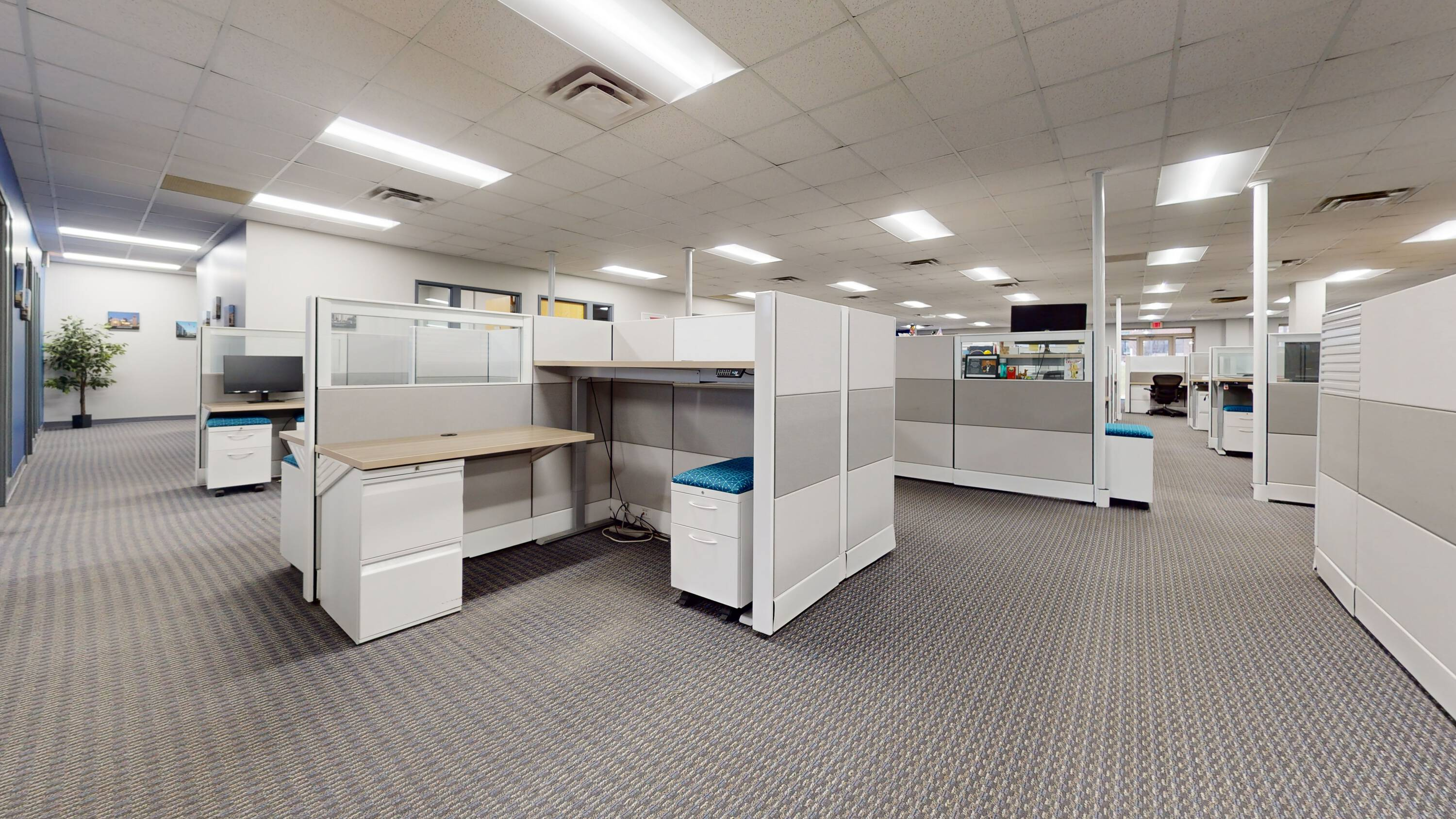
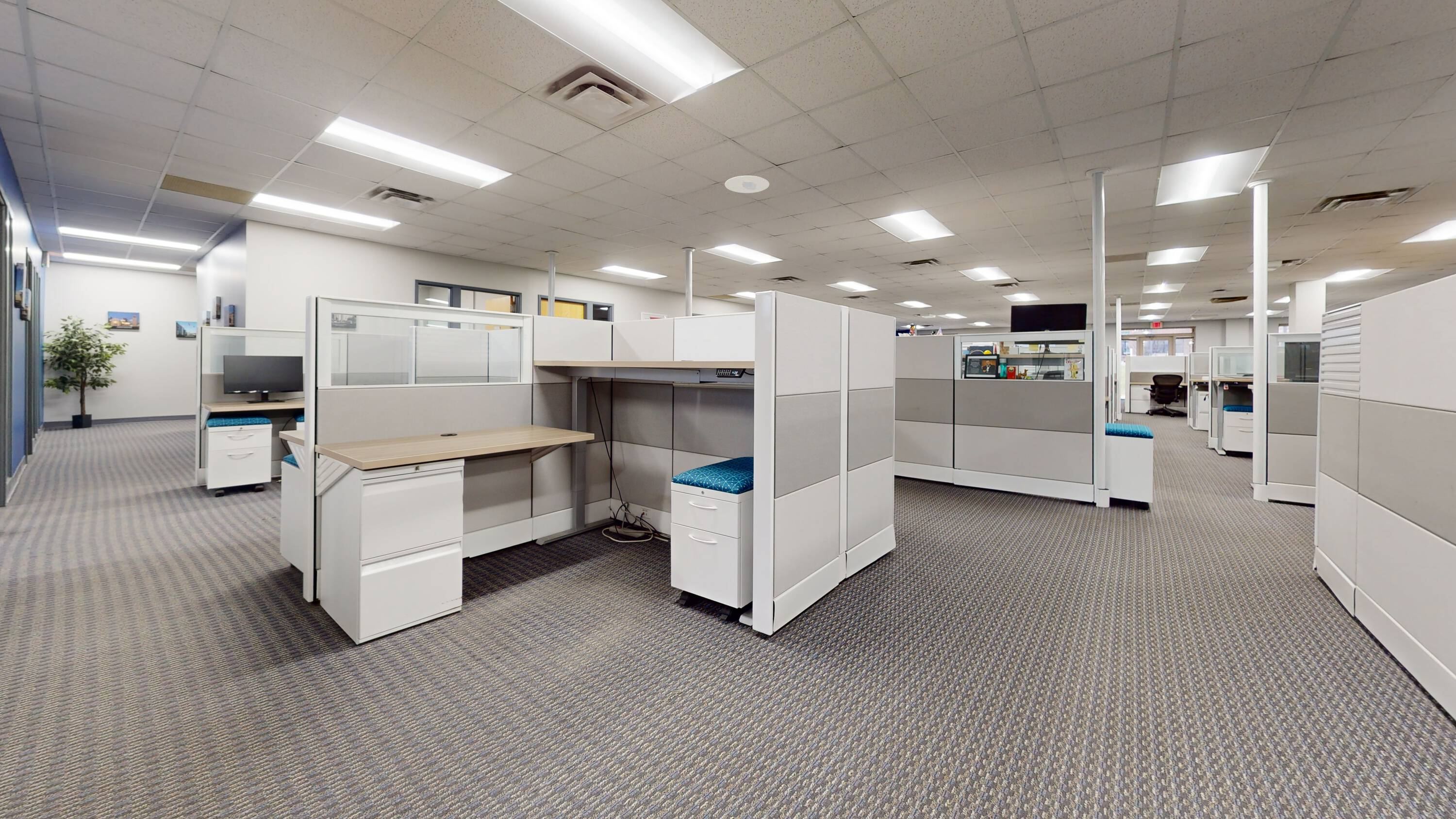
+ recessed light (747, 182)
